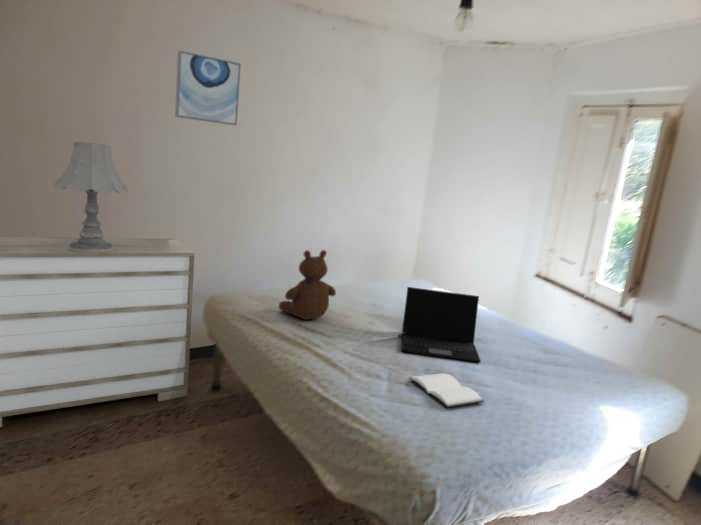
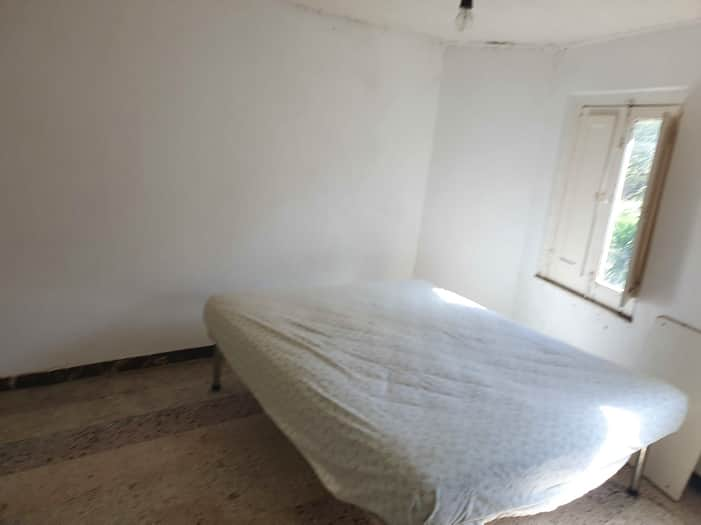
- teddy bear (306, 282)
- dresser (82, 322)
- wall art (208, 89)
- laptop (441, 322)
- table lamp (91, 196)
- book (445, 388)
